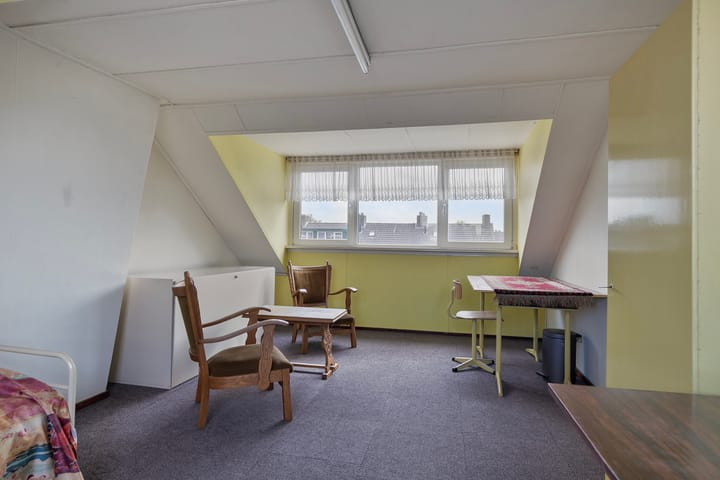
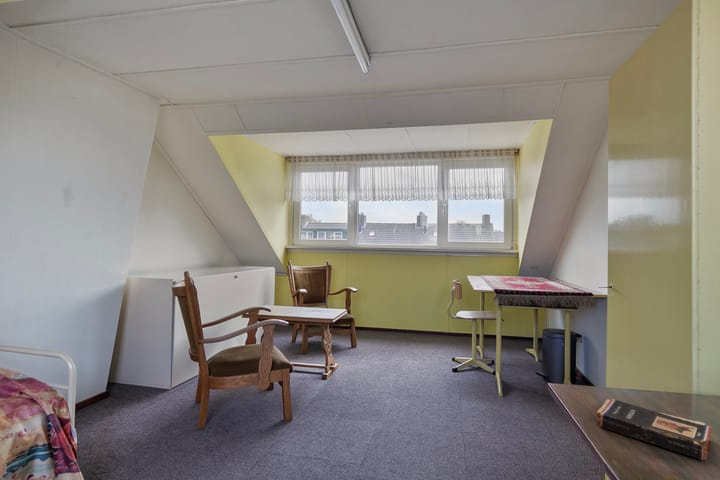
+ book (650, 423)
